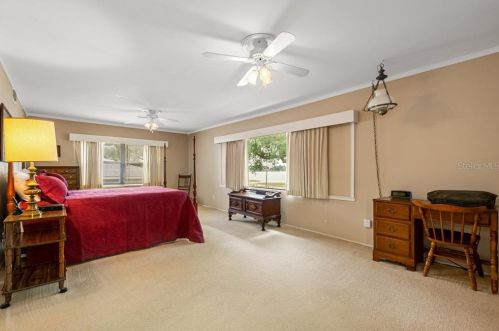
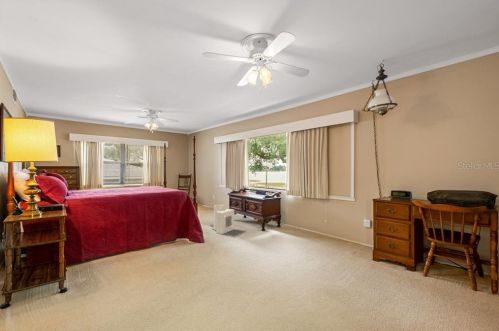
+ air purifier (219, 217)
